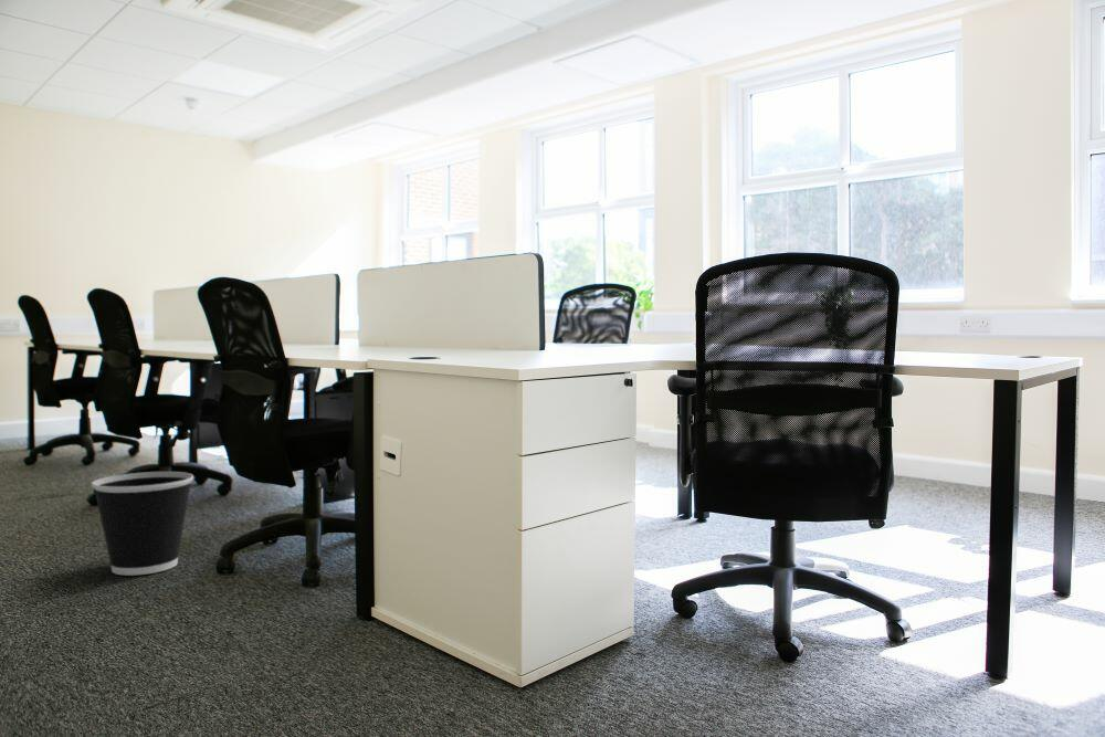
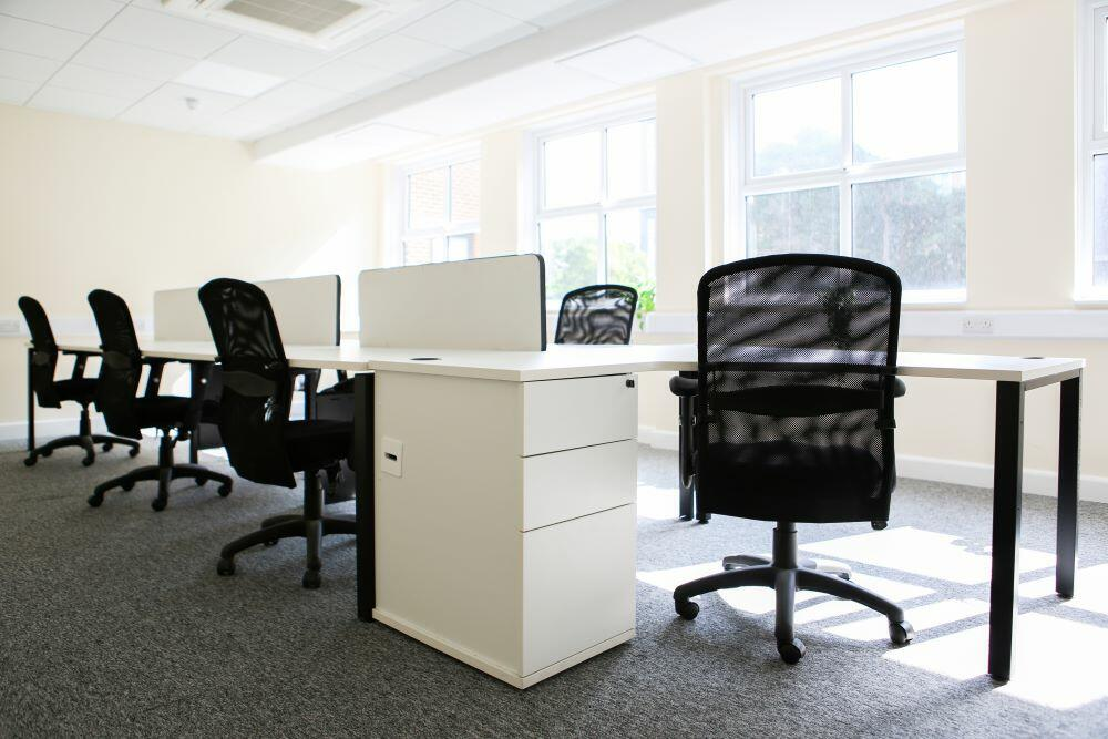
- wastebasket (144, 523)
